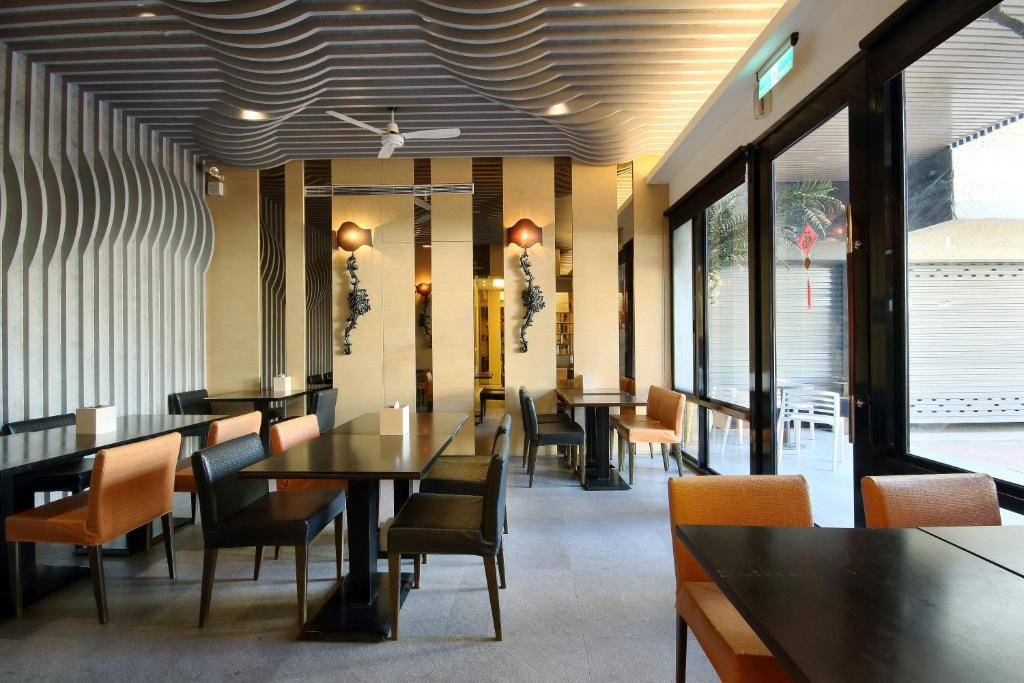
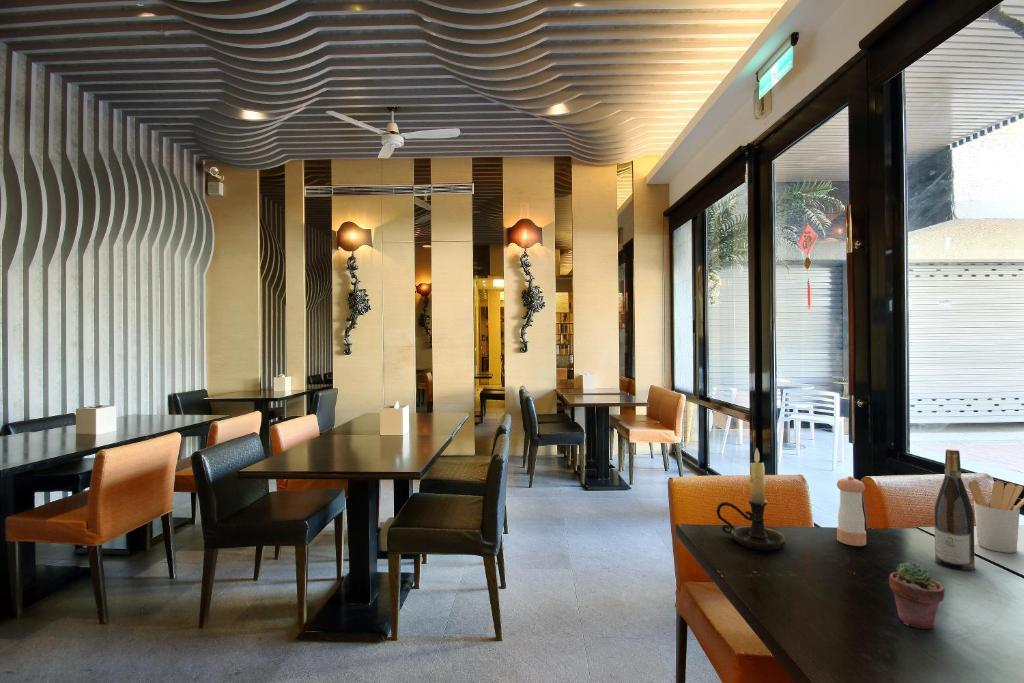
+ wine bottle (953, 506)
+ utensil holder (1000, 514)
+ potted succulent (916, 592)
+ pepper shaker (851, 508)
+ candle holder (750, 491)
